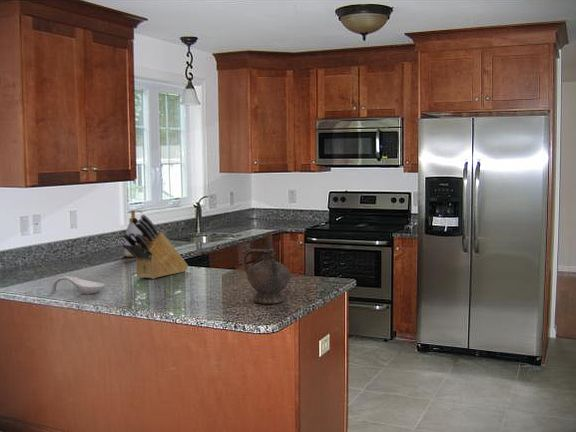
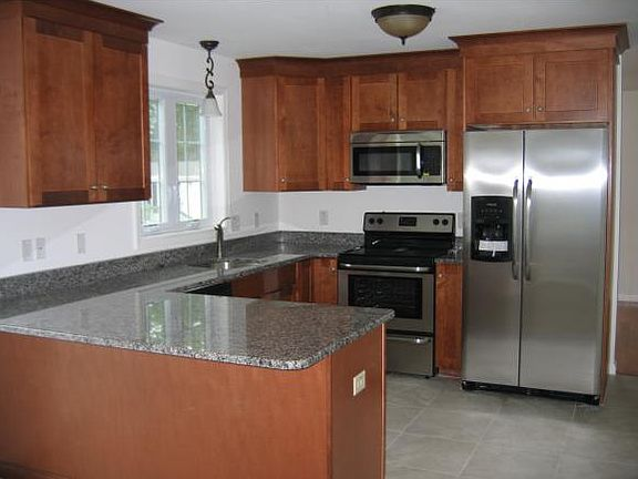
- soap bottle (133, 232)
- knife block (155, 244)
- ceremonial vessel (266, 266)
- spoon rest (77, 284)
